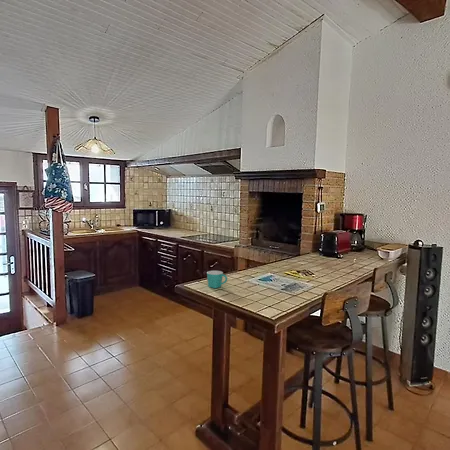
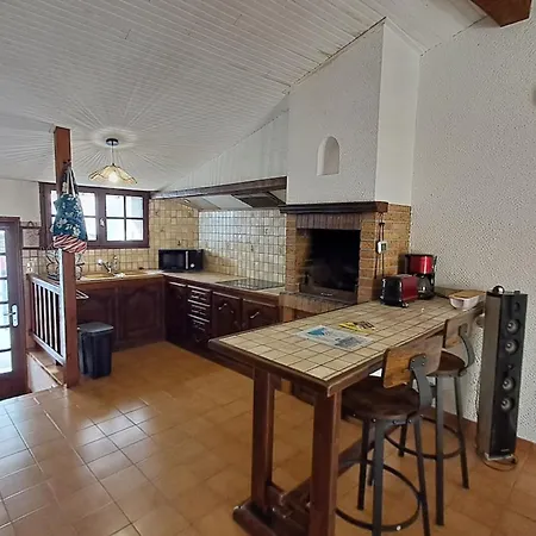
- mug (217, 279)
